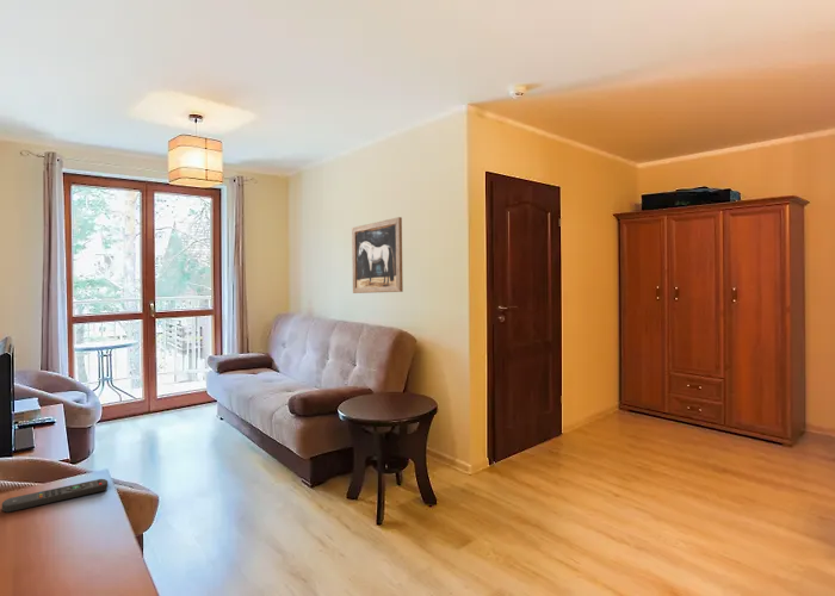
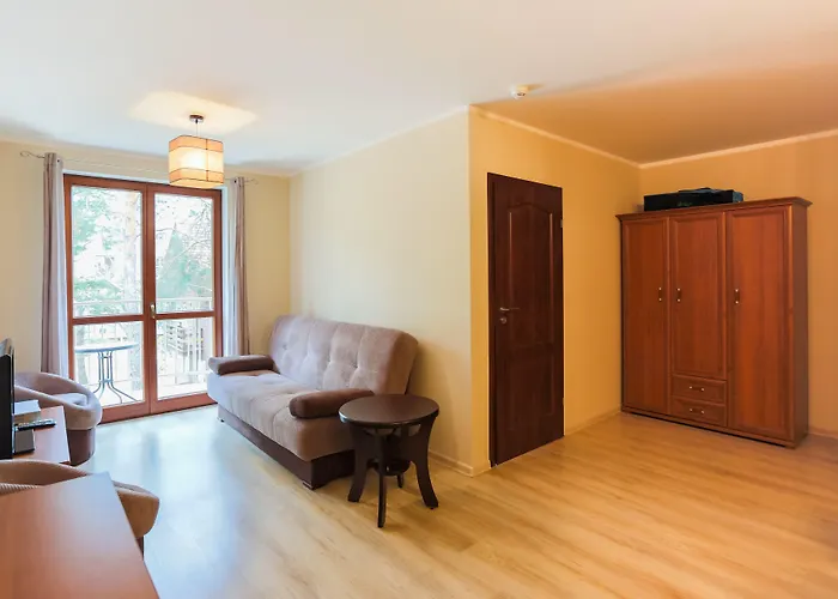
- remote control (57, 493)
- wall art (375, 257)
